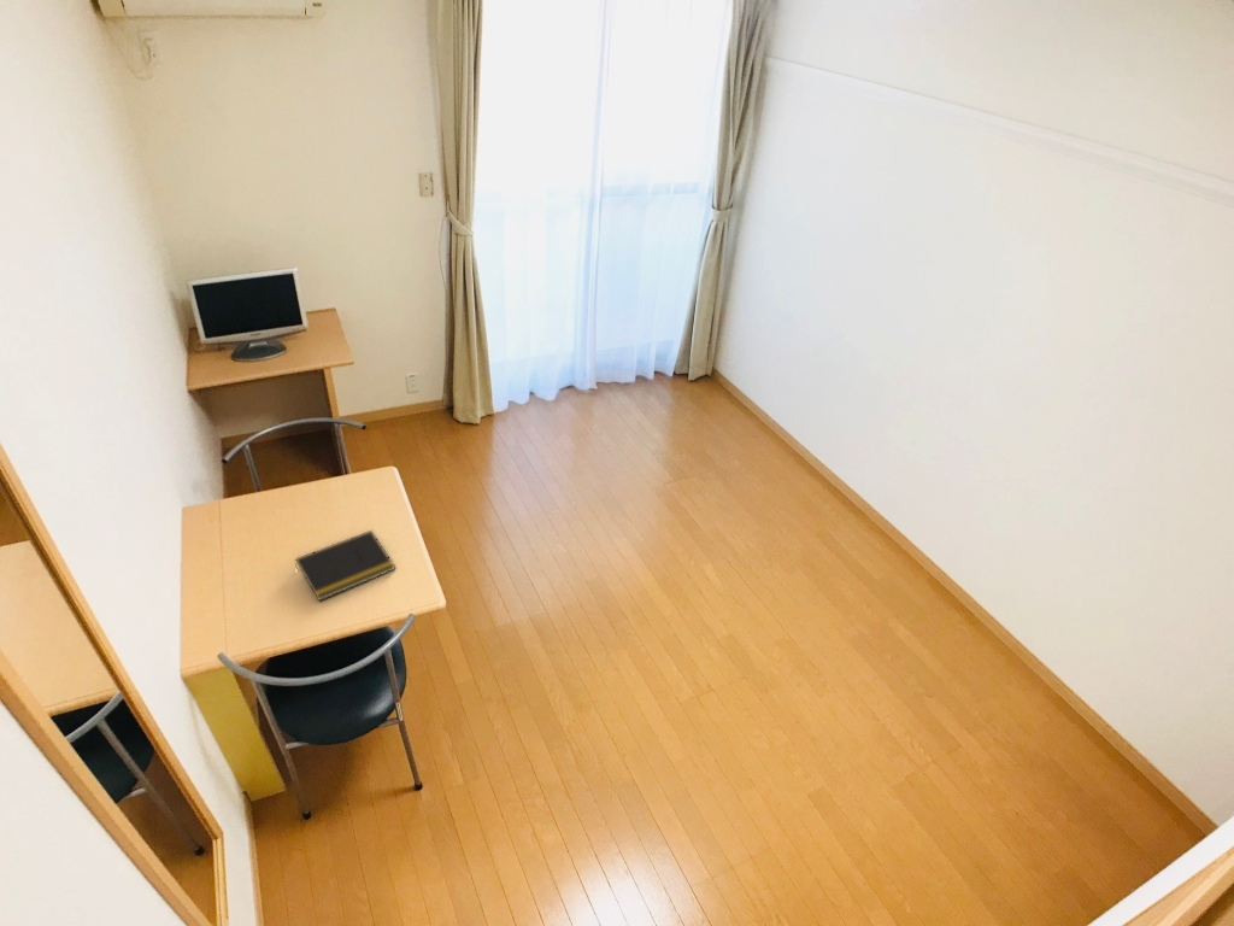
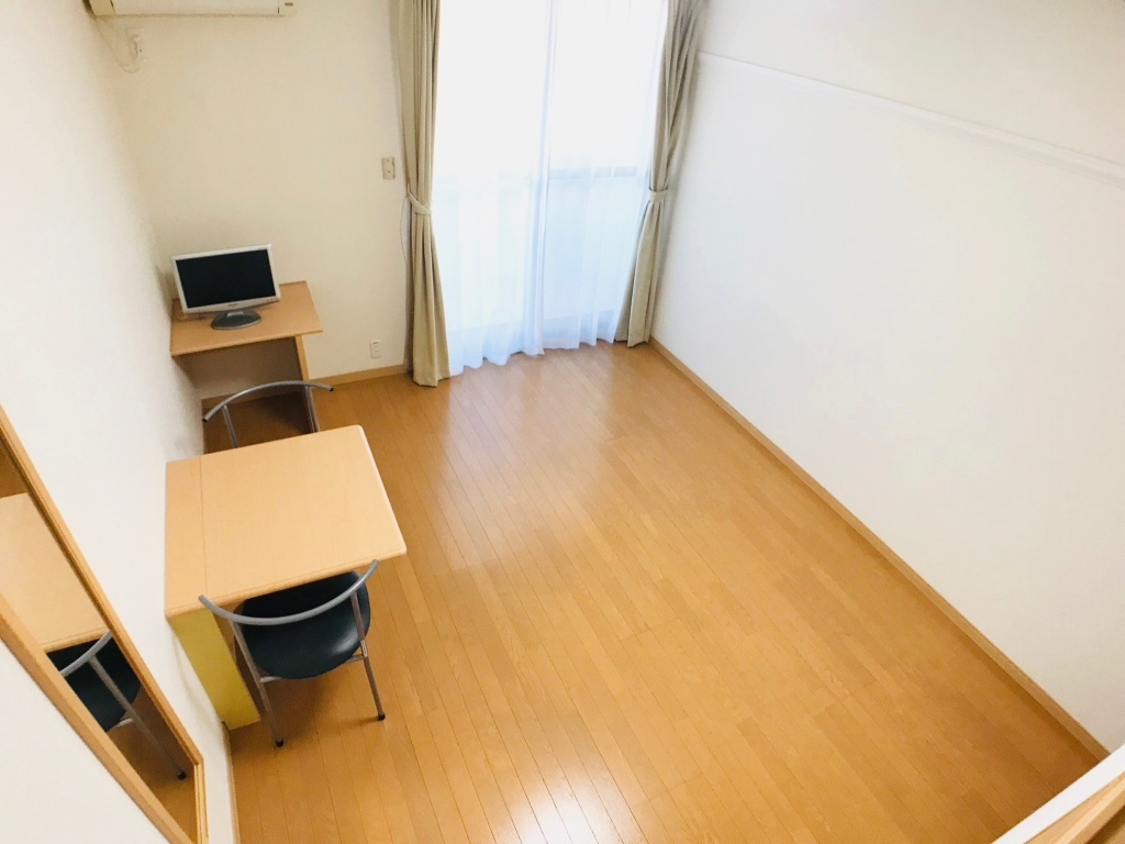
- notepad (346, 563)
